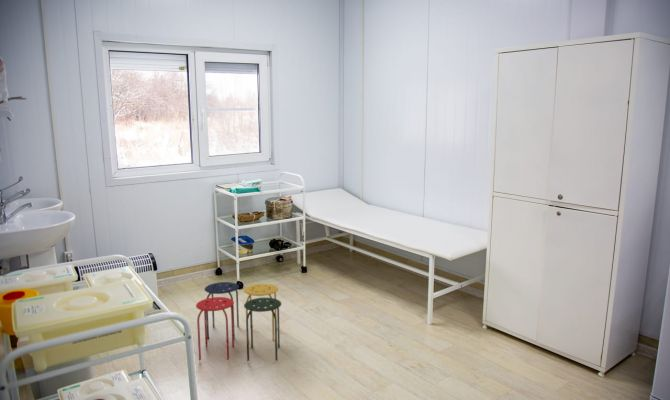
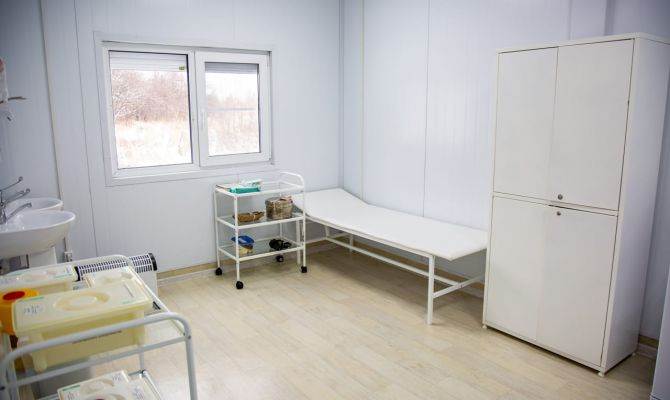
- stool (238, 319)
